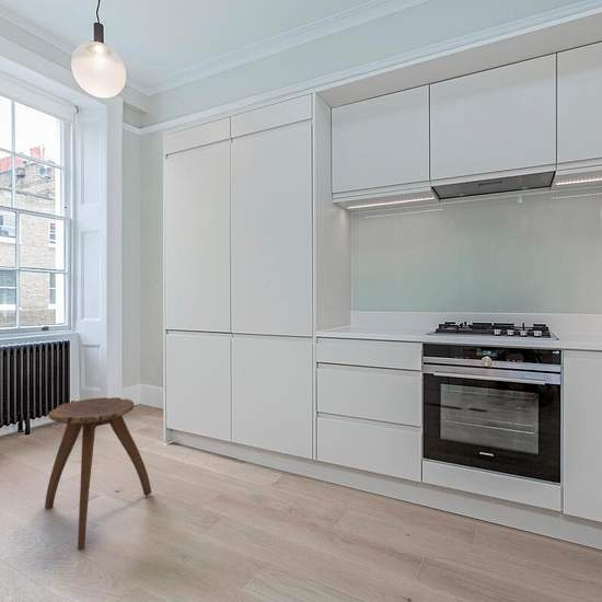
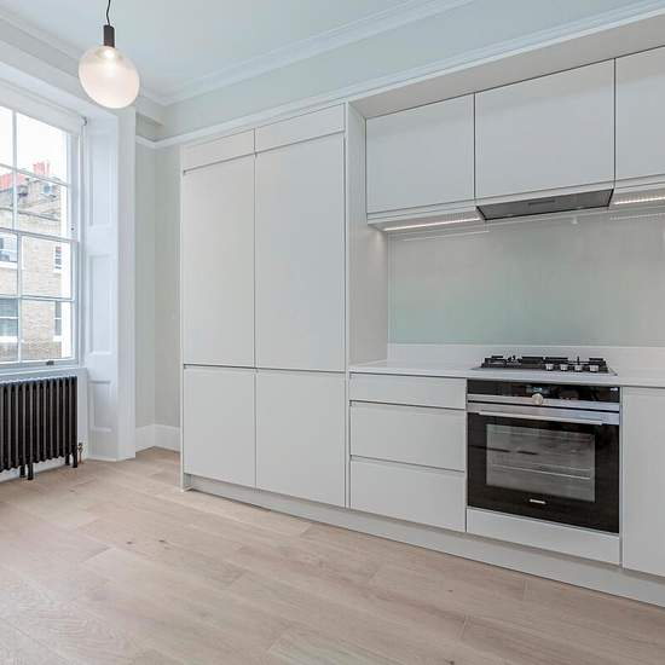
- stool (91, 456)
